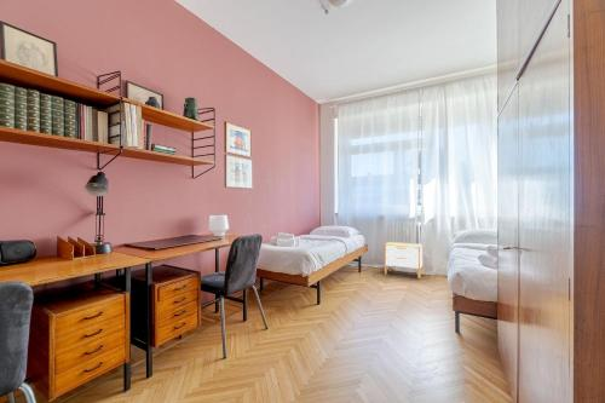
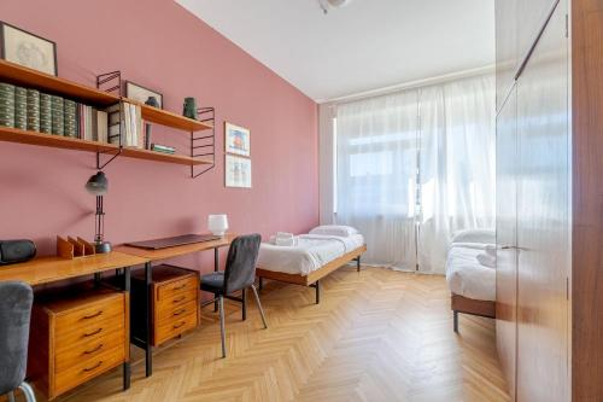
- nightstand (403, 259)
